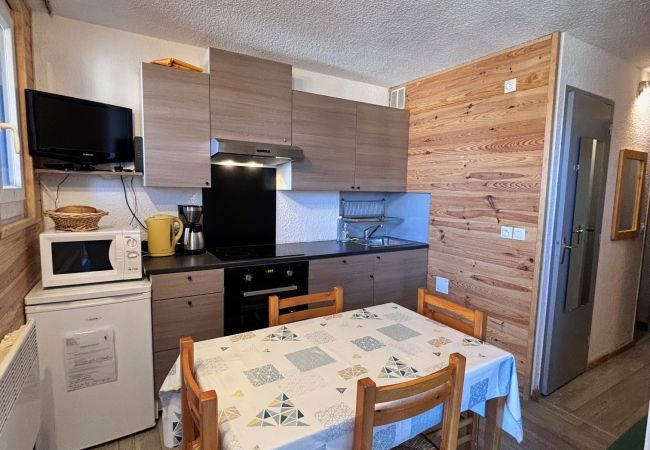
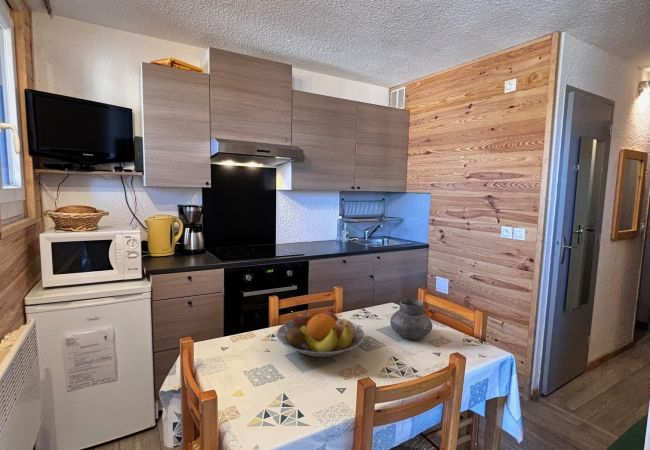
+ vase (411, 318)
+ fruit bowl (320, 328)
